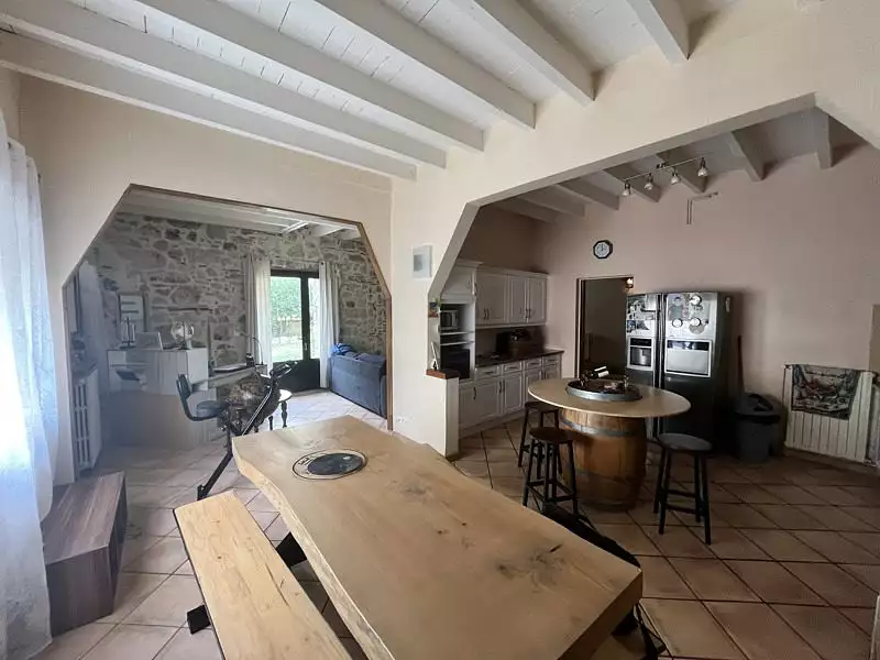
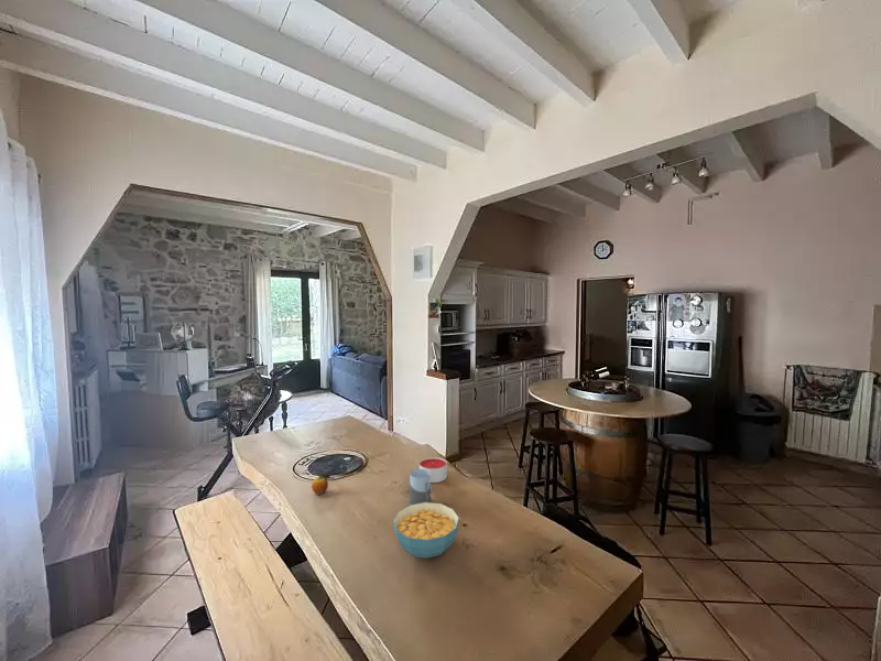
+ mug (422, 489)
+ candle (433, 468)
+ fruit (324, 480)
+ cereal bowl (426, 534)
